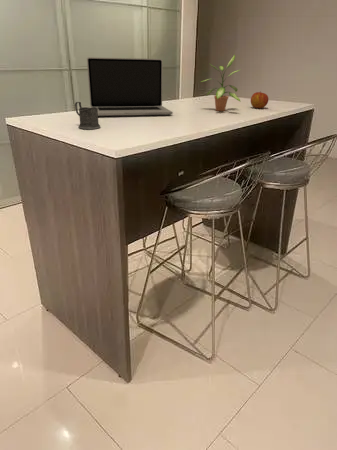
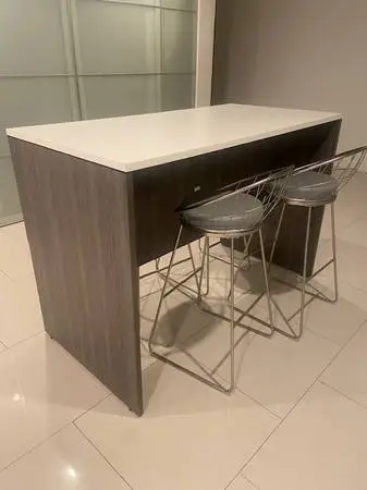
- mug (85, 114)
- laptop (129, 86)
- potted plant (227, 85)
- apple (259, 99)
